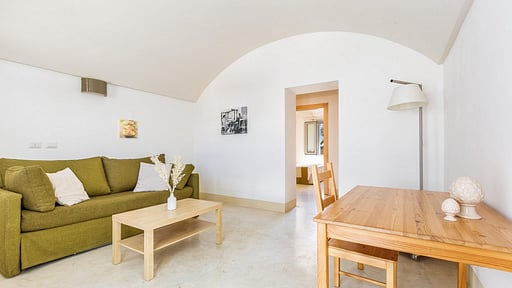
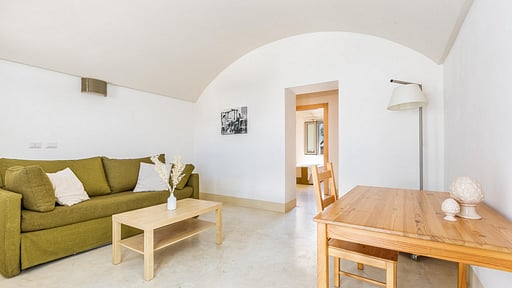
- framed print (128, 129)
